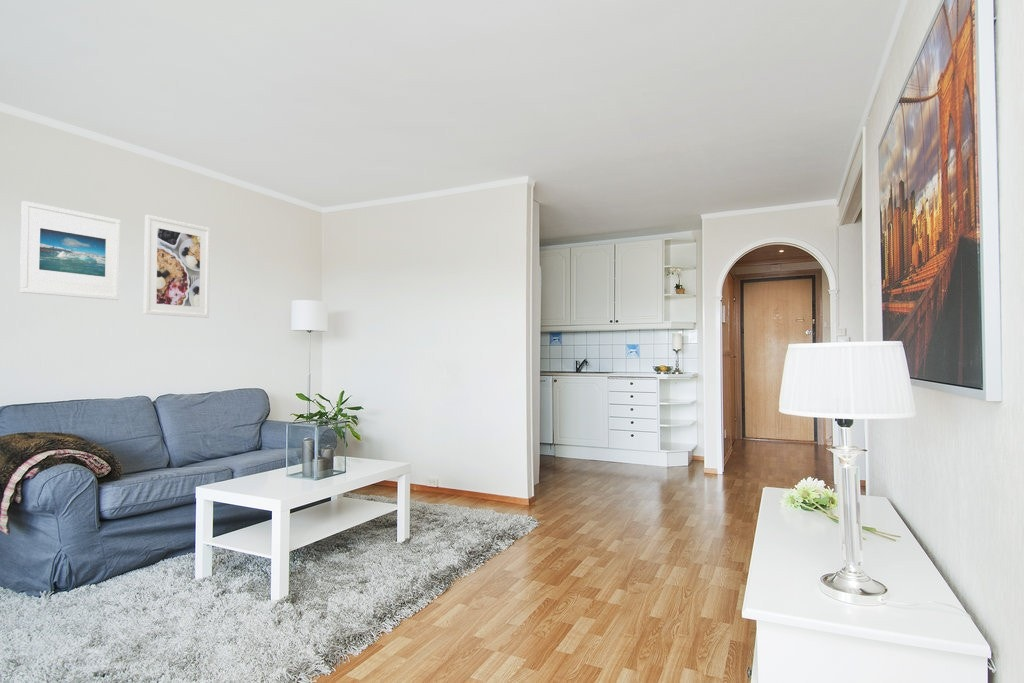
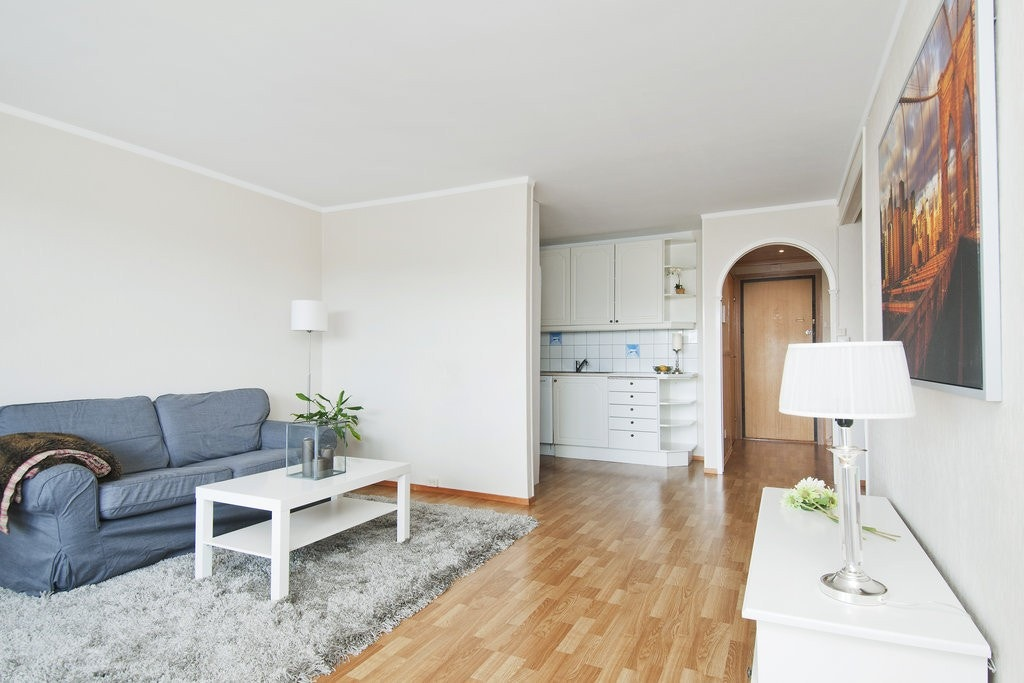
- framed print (73, 253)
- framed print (178, 268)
